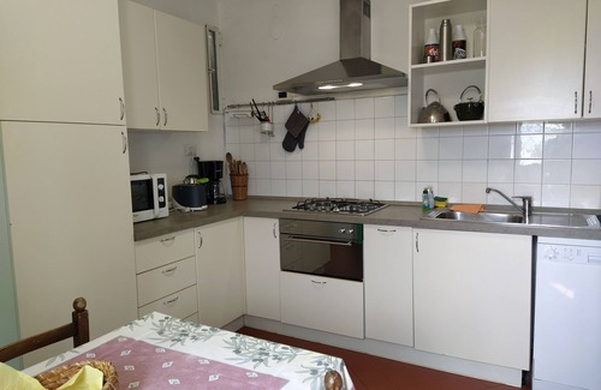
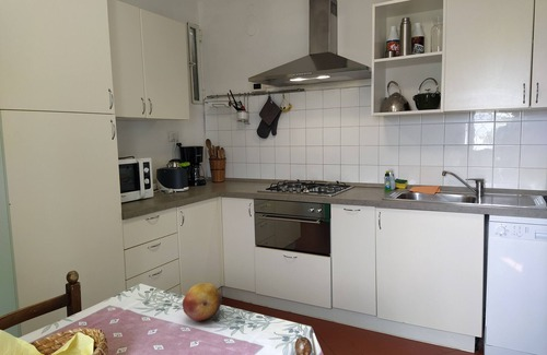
+ fruit (202, 299)
